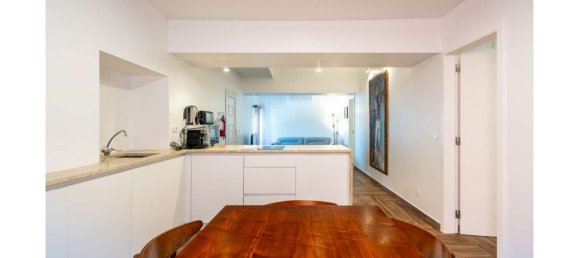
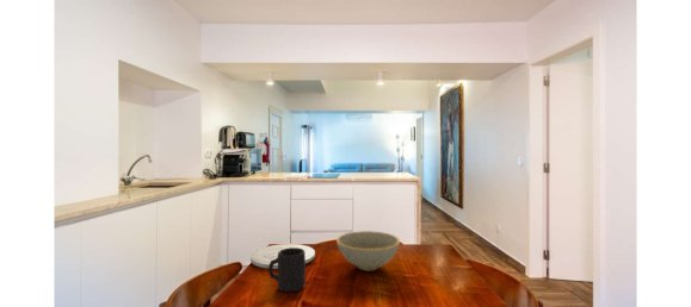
+ bowl (368, 252)
+ plate (279, 250)
+ mug (286, 269)
